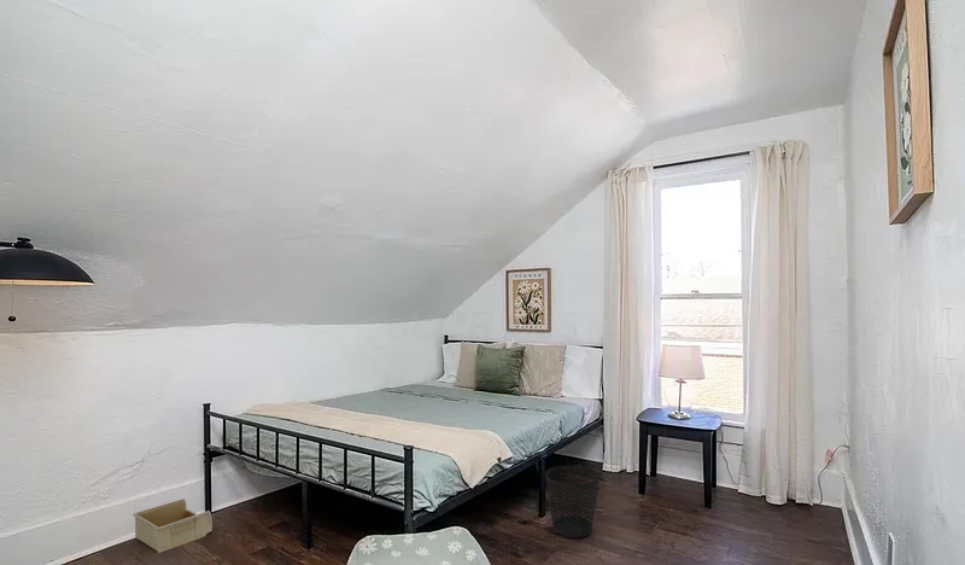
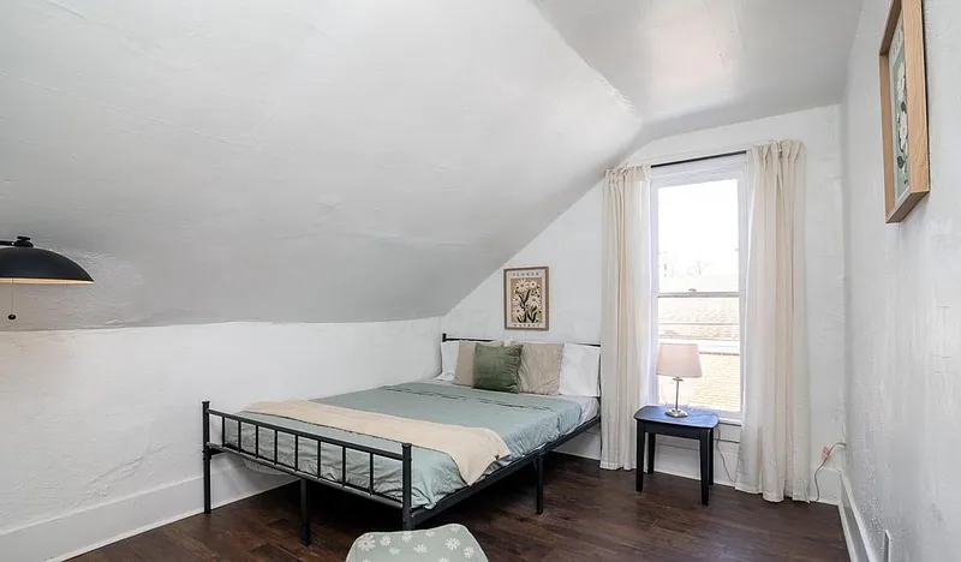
- storage bin (172, 523)
- wastebasket (572, 502)
